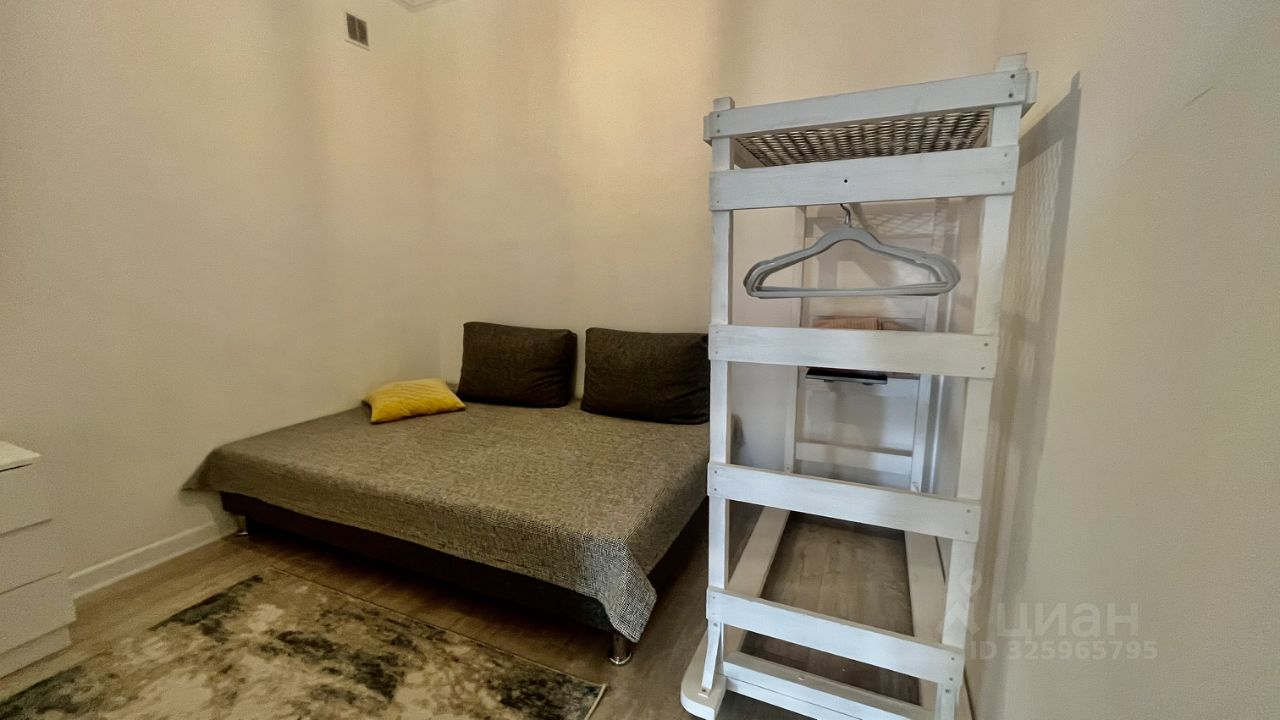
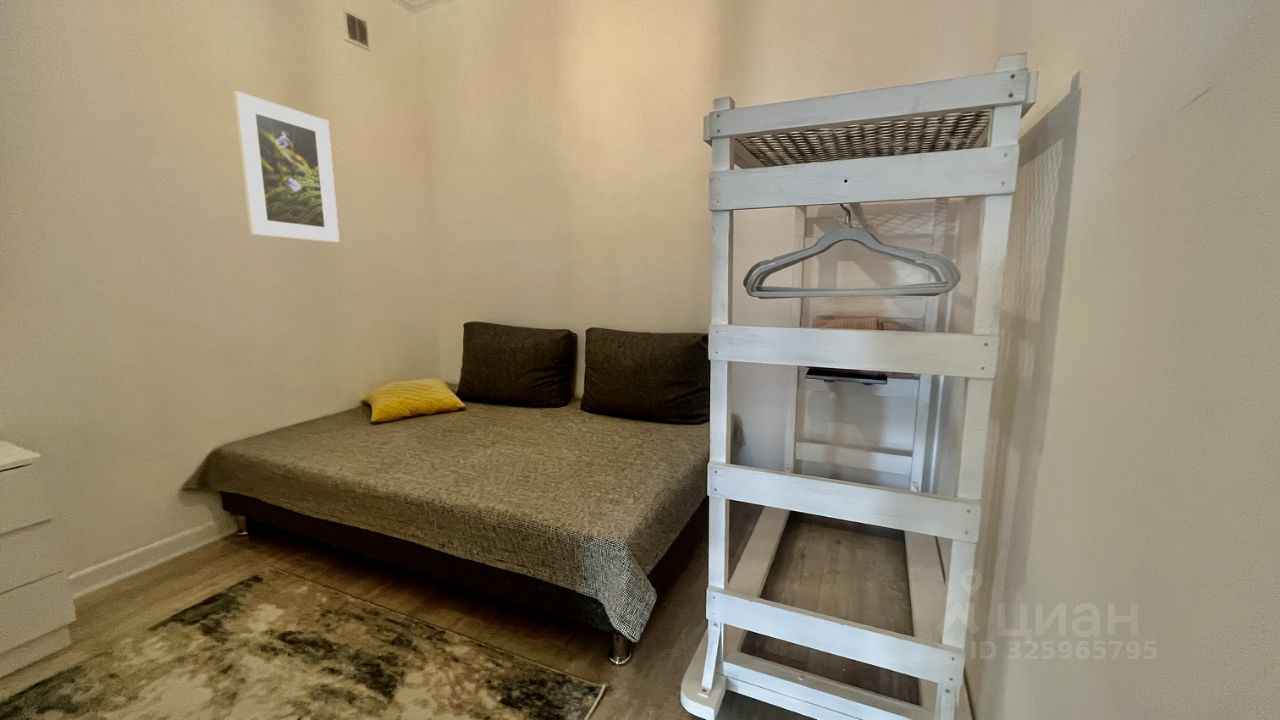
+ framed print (291, 174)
